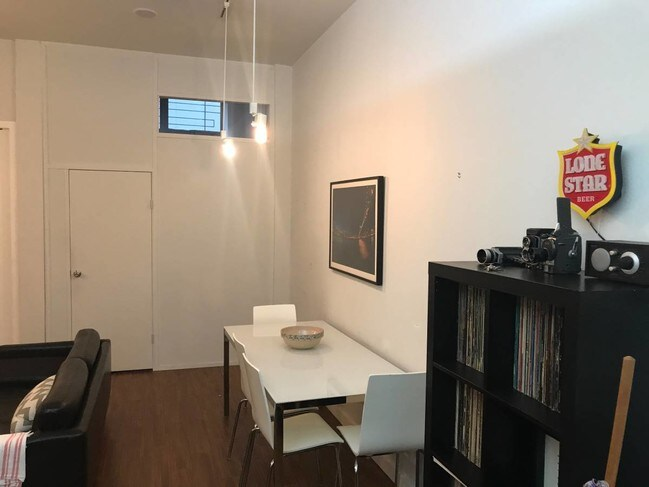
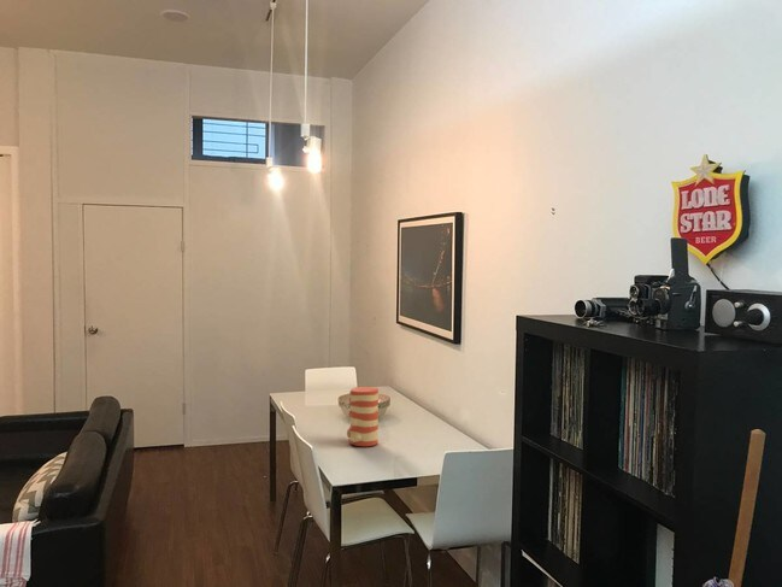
+ vase (361, 415)
